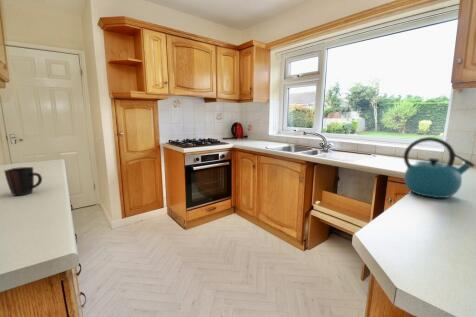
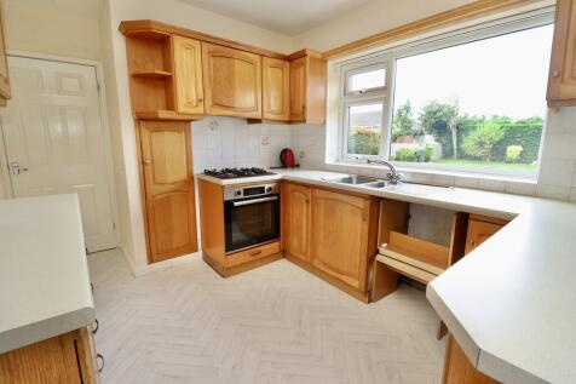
- kettle (436, 166)
- mug (25, 180)
